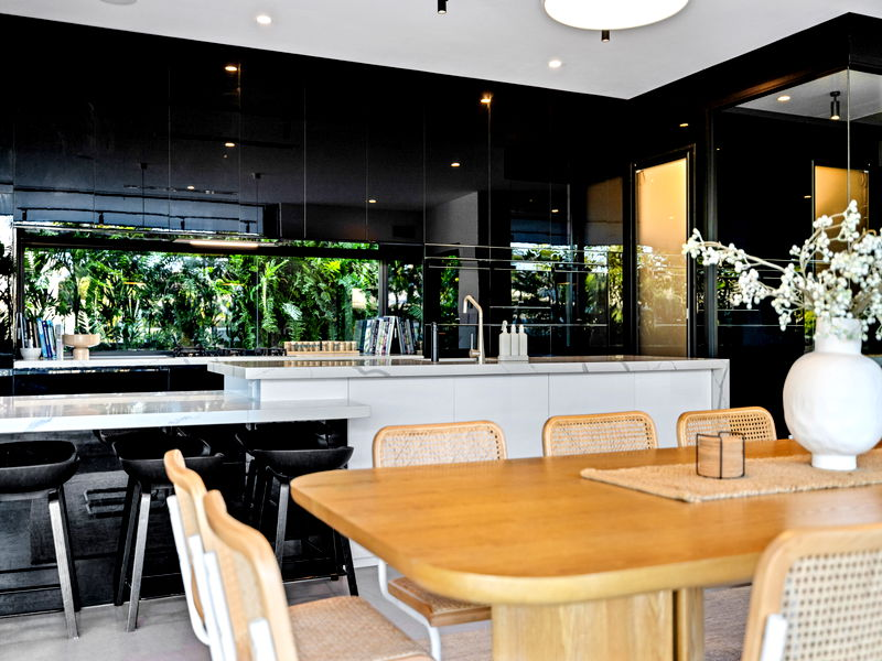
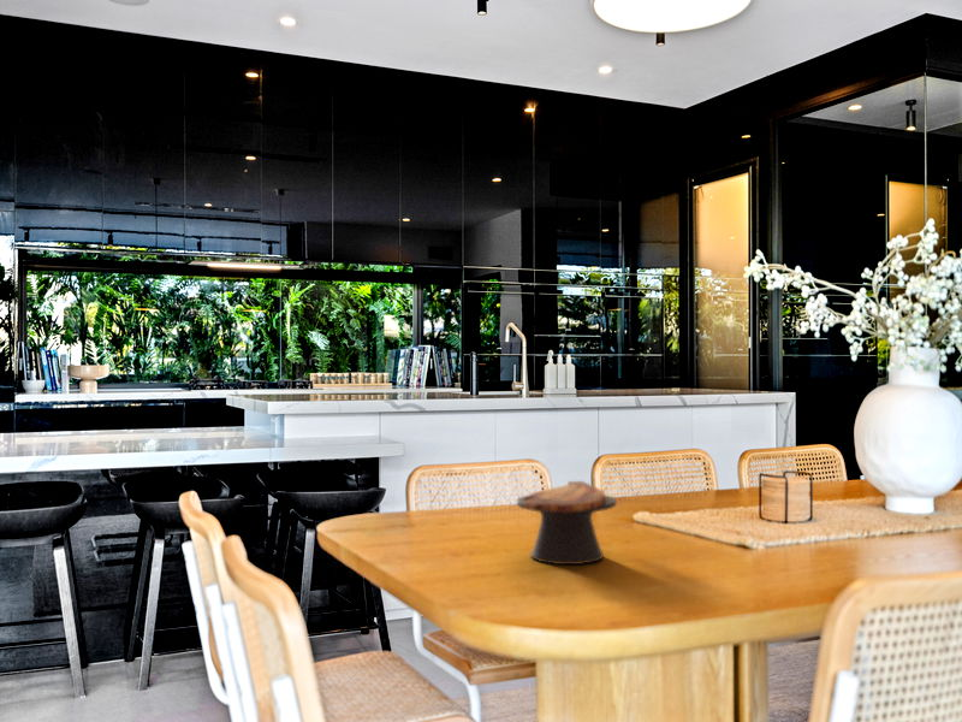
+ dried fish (570, 522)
